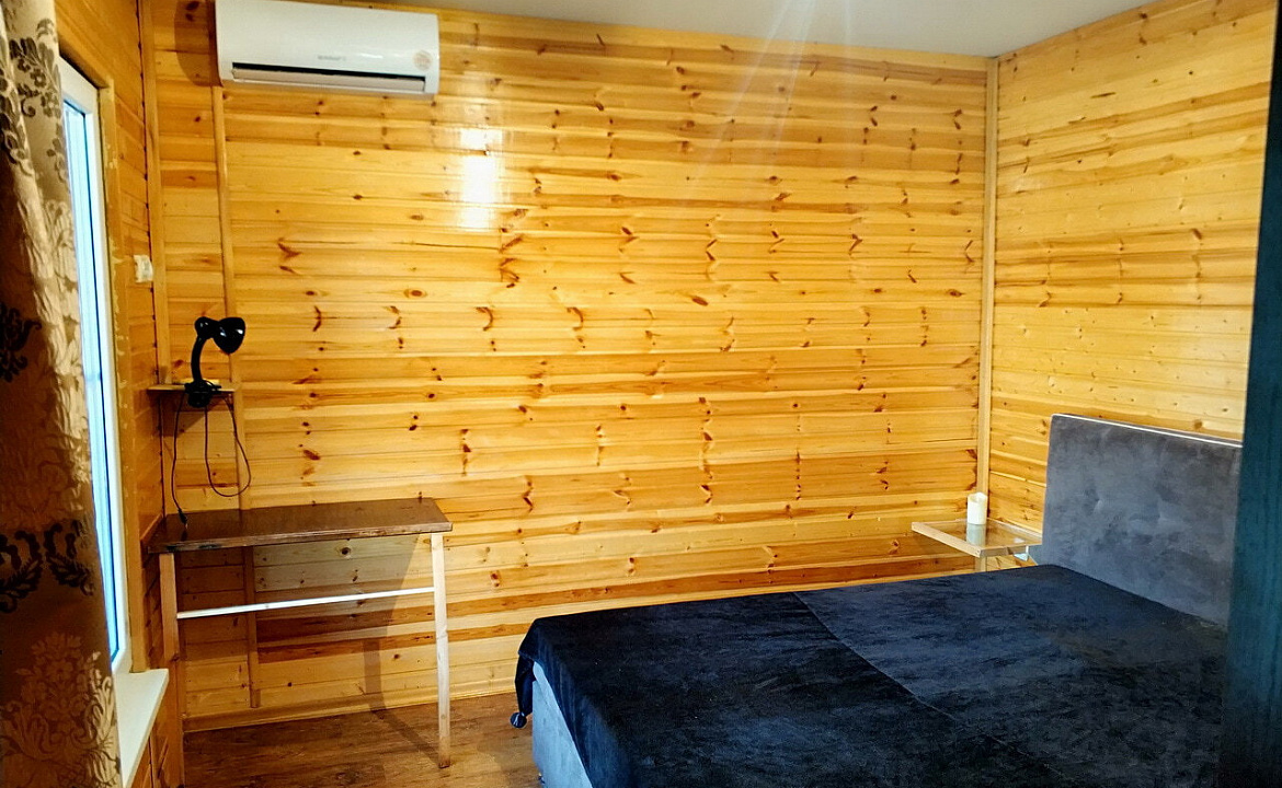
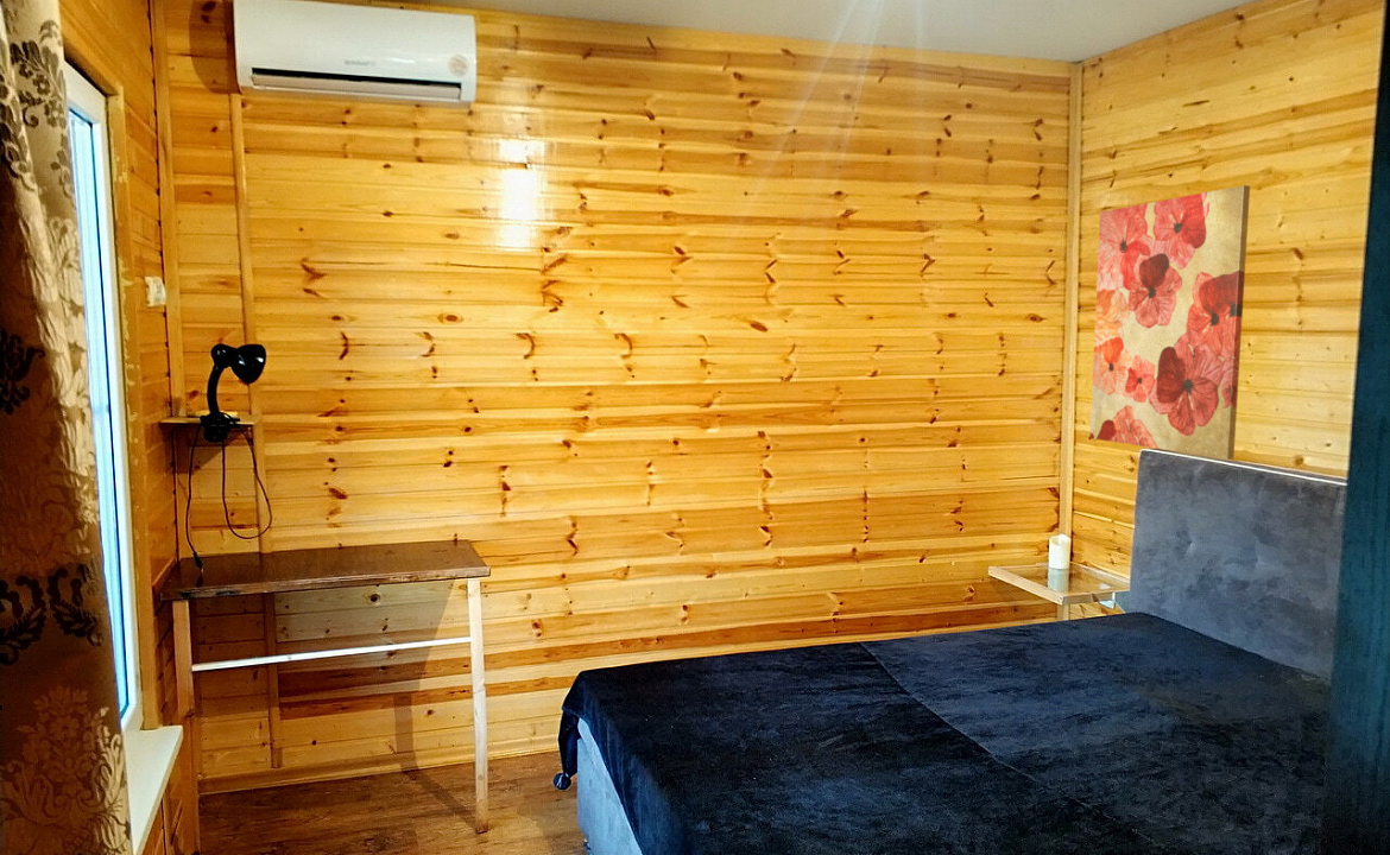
+ wall art (1161, 325)
